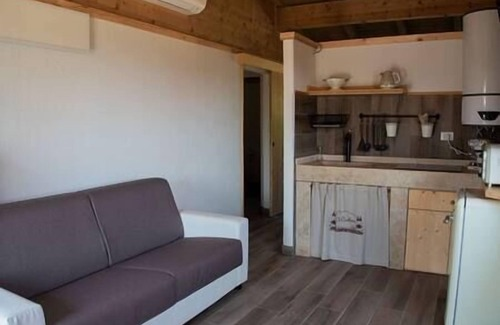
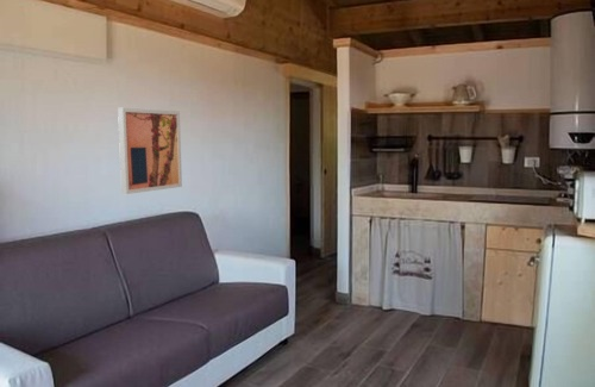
+ wall art (152, 150)
